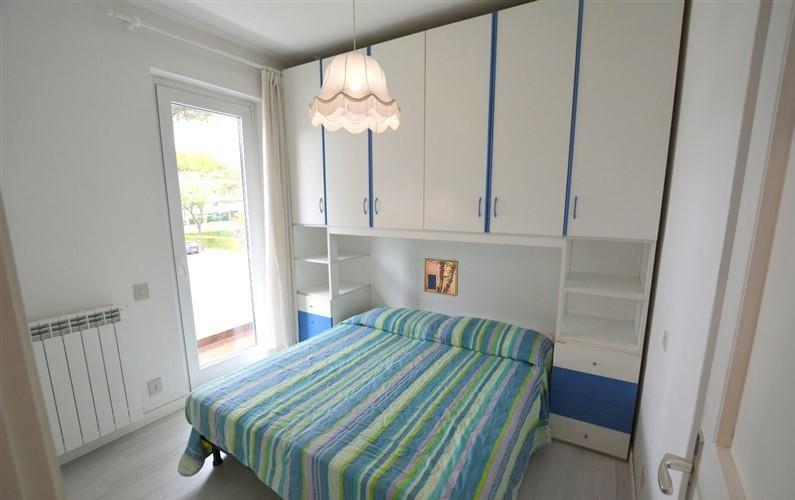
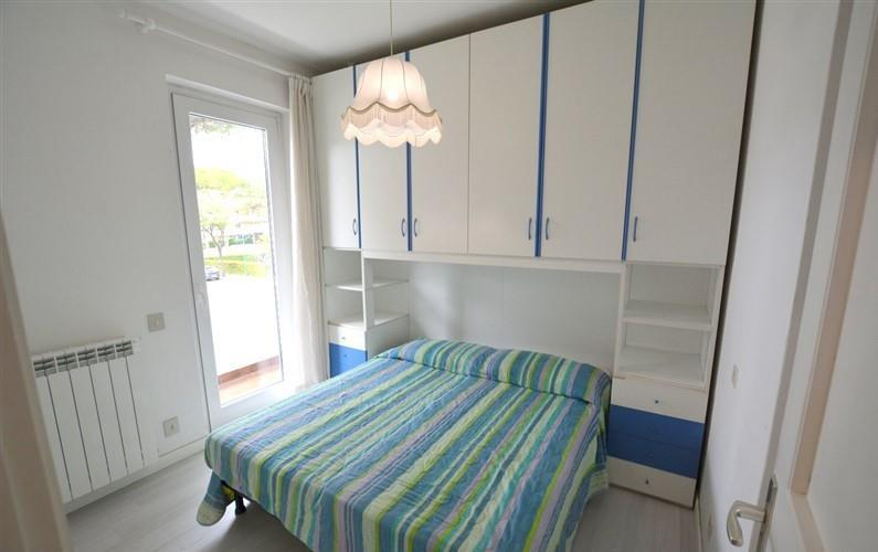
- wall art (440, 276)
